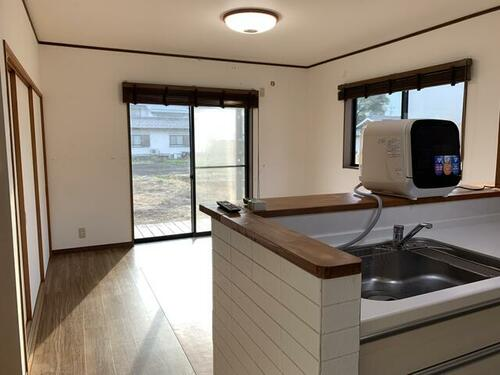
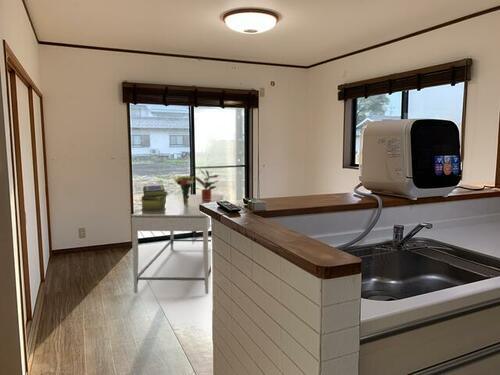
+ potted plant (209, 184)
+ bouquet (186, 189)
+ dining table (185, 240)
+ stack of books (154, 197)
